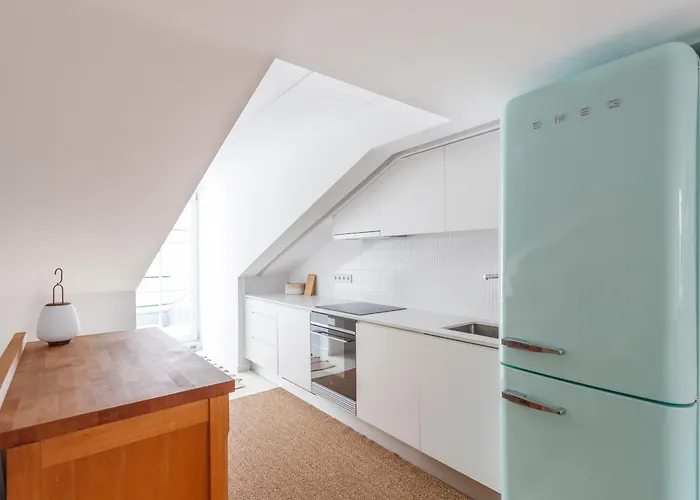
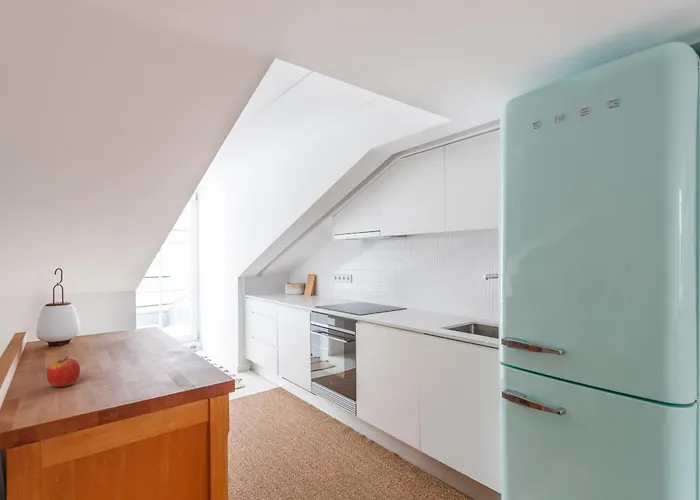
+ apple (63, 370)
